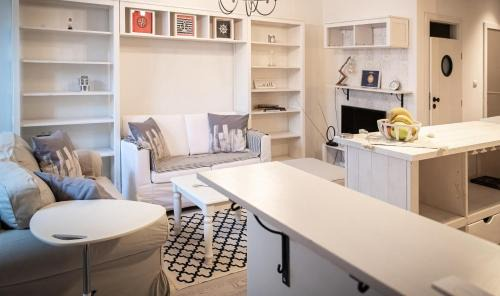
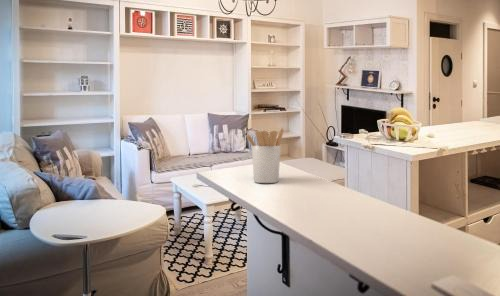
+ utensil holder (266, 155)
